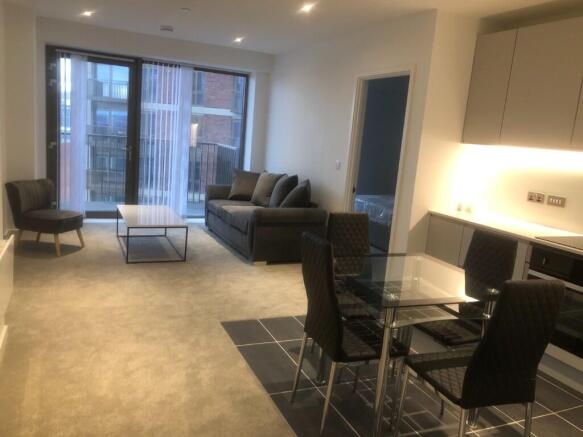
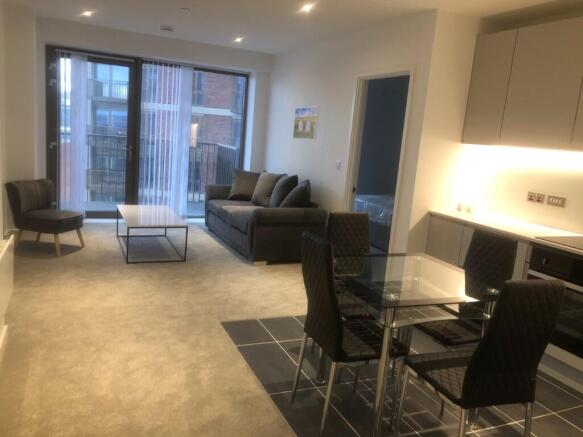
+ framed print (305, 123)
